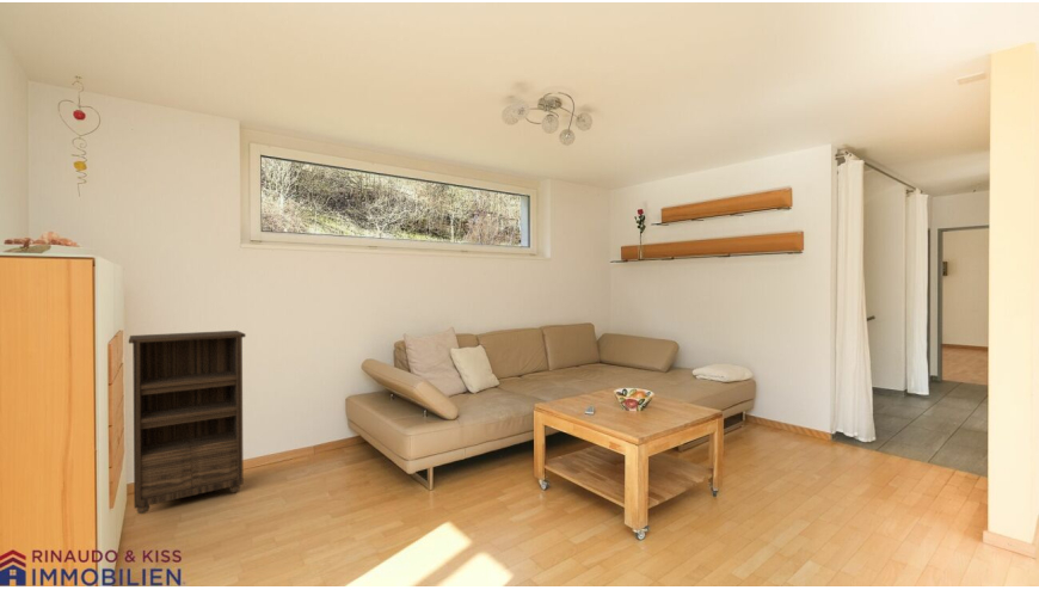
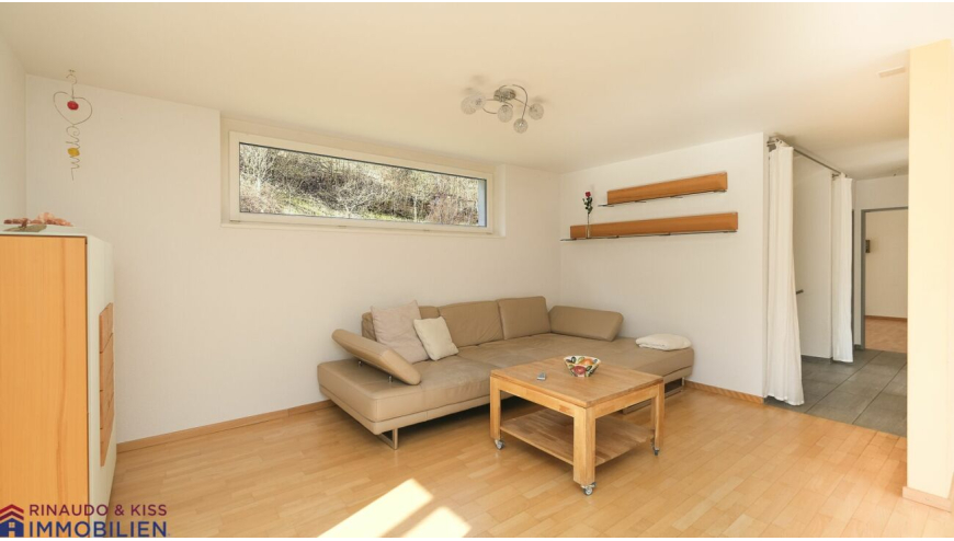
- bookshelf (189, 414)
